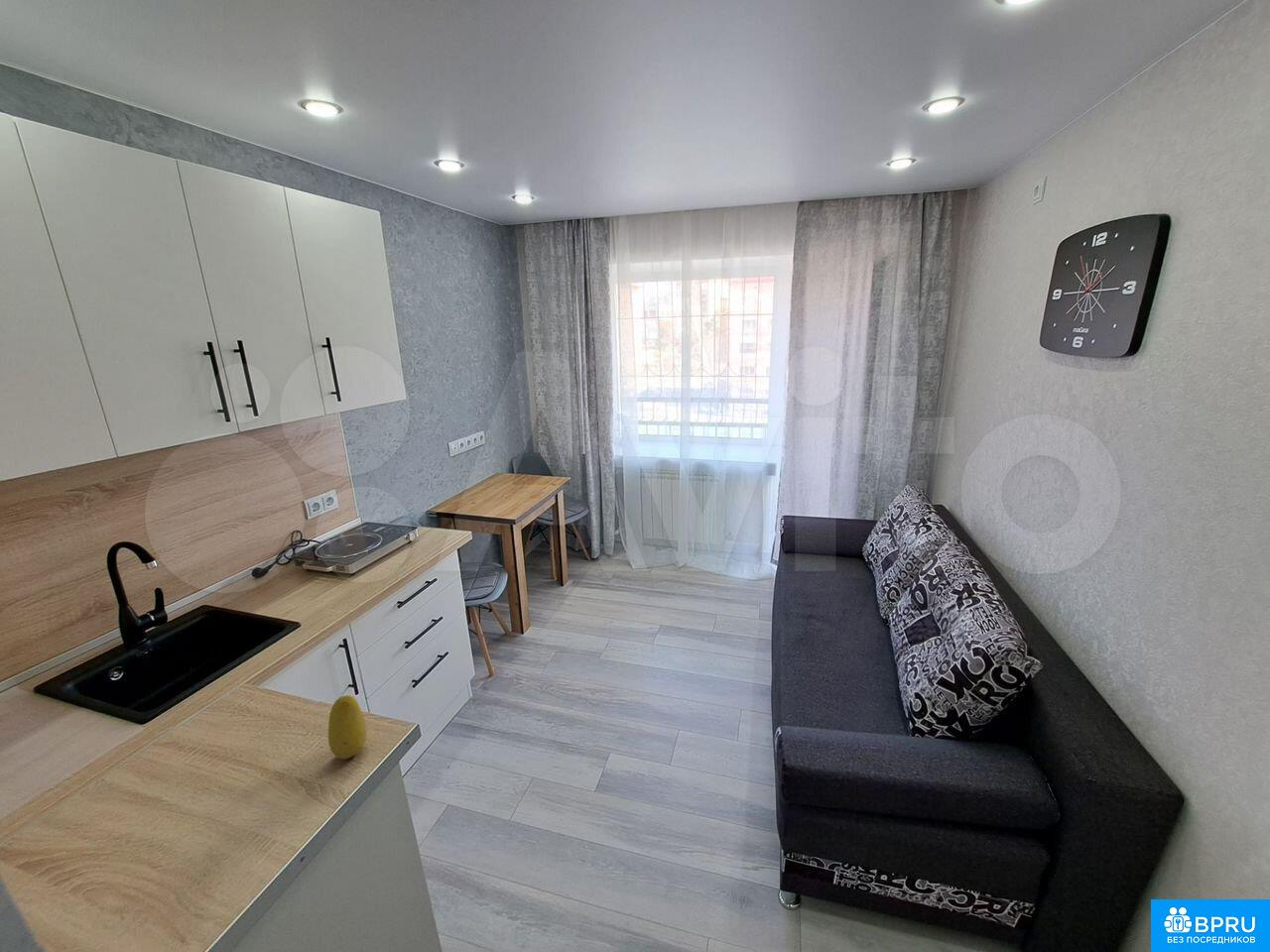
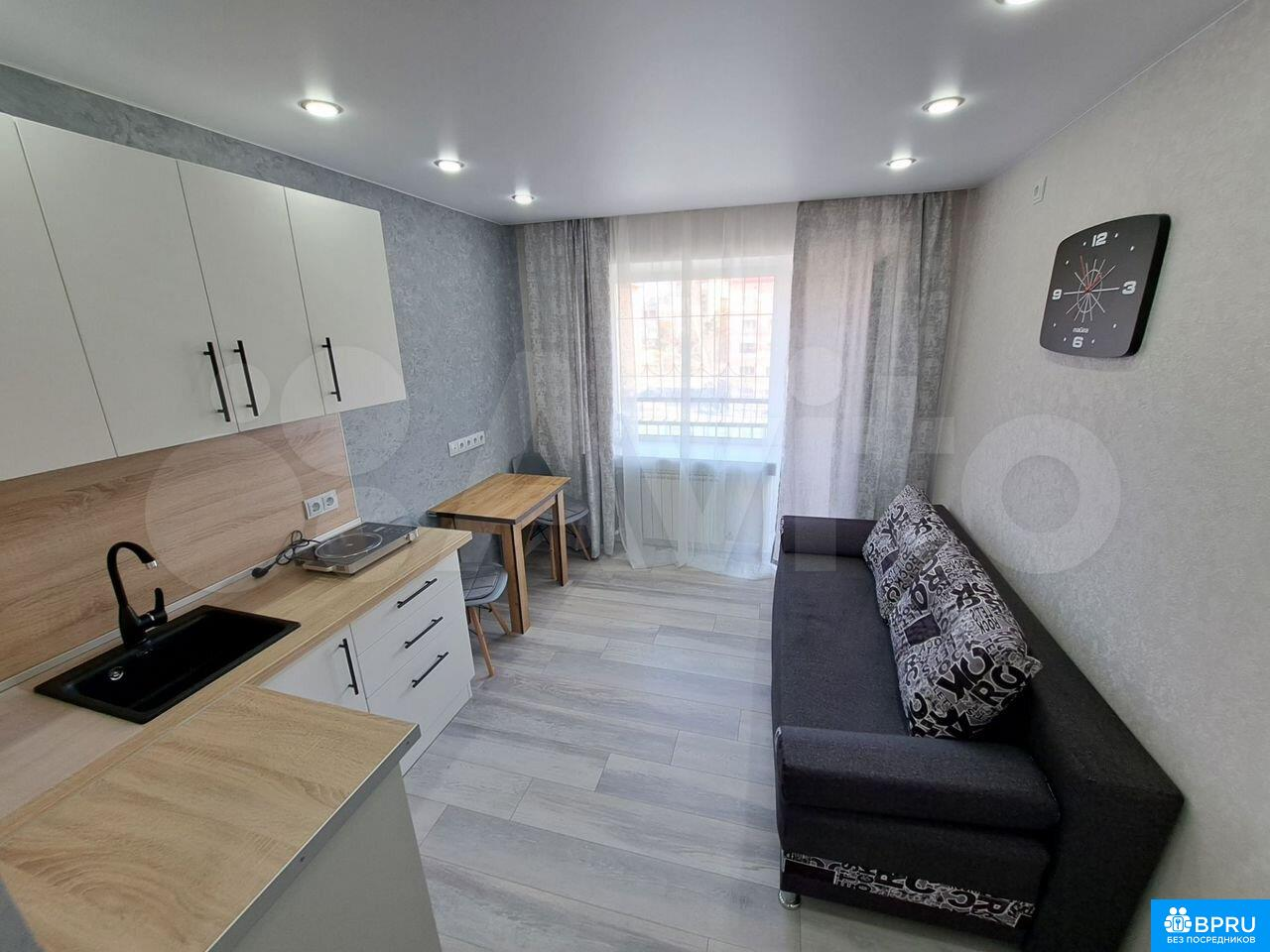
- fruit (346, 725)
